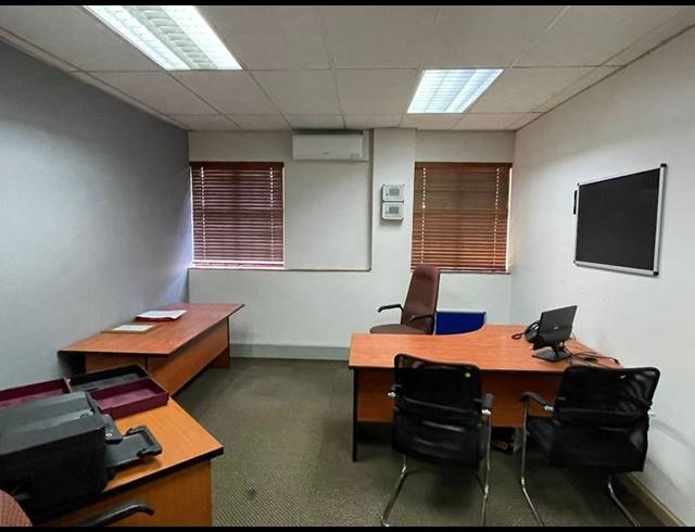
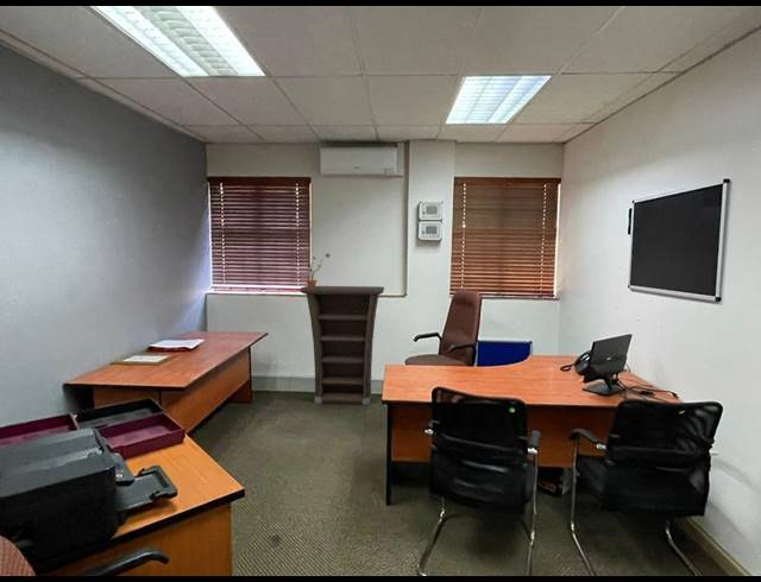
+ cabinet (342, 344)
+ potted plant (315, 270)
